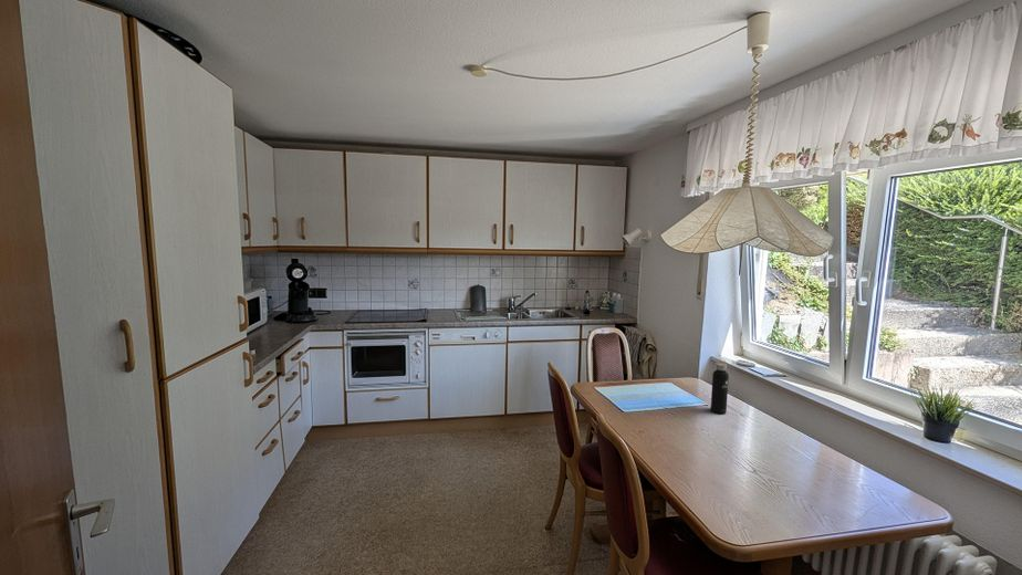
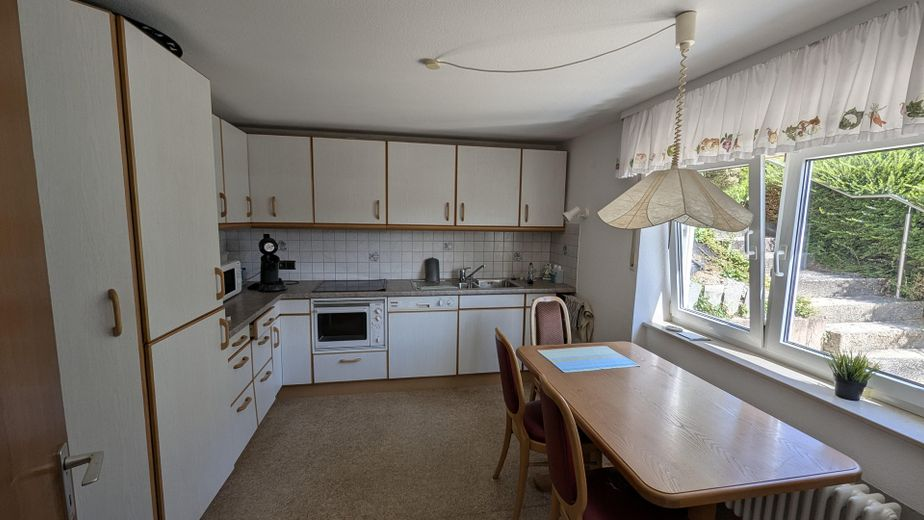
- water bottle (720, 385)
